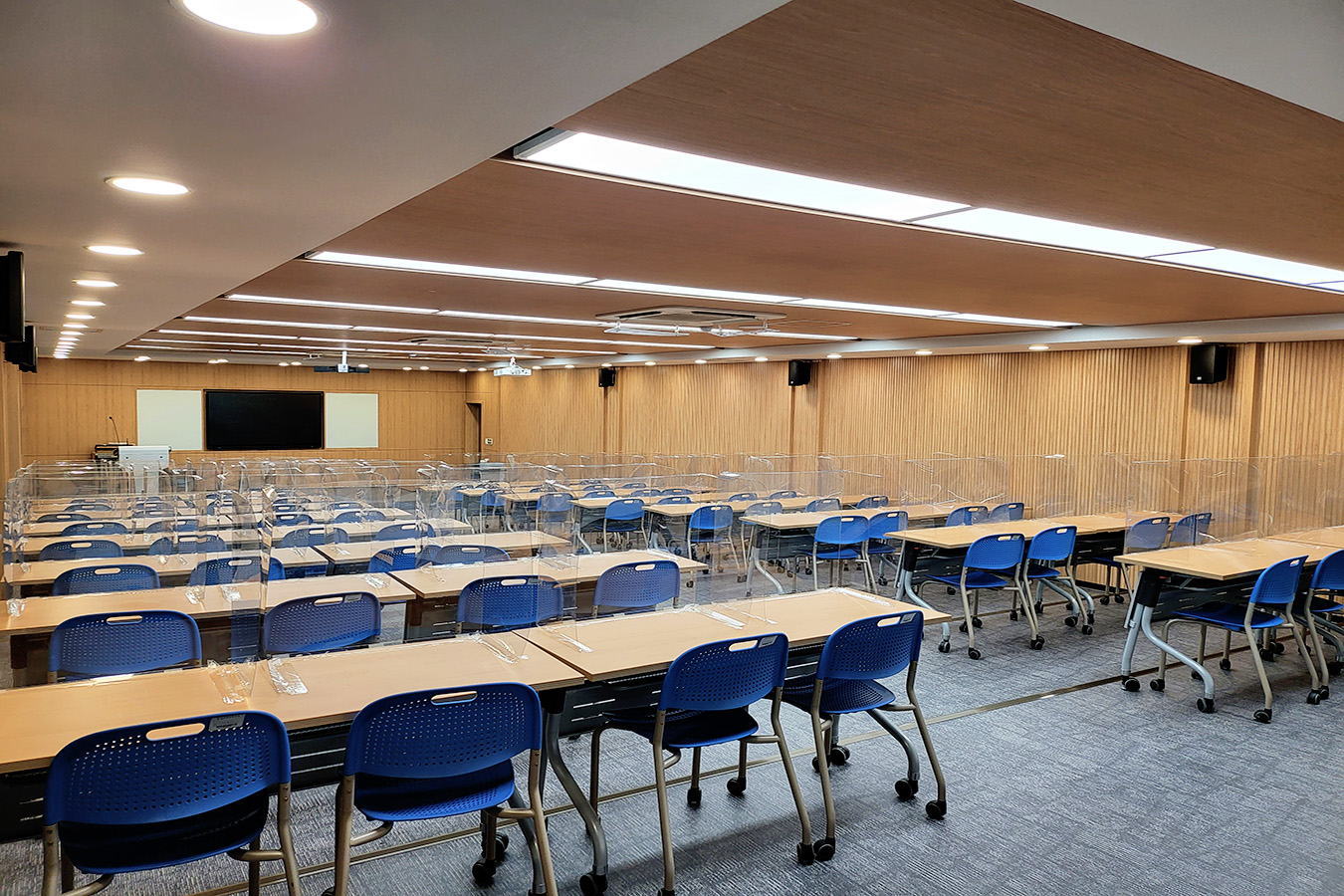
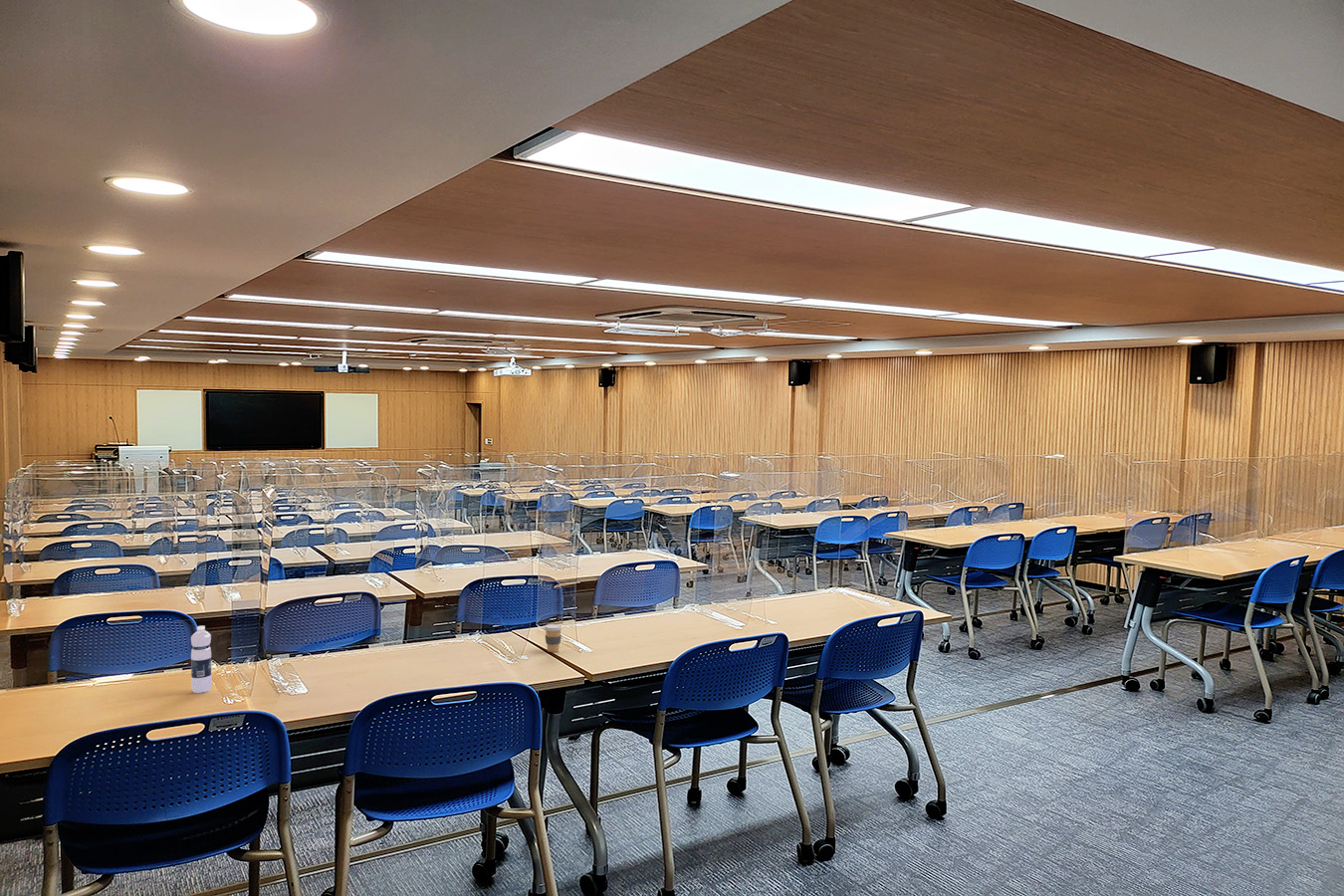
+ water bottle (201, 658)
+ coffee cup (553, 638)
